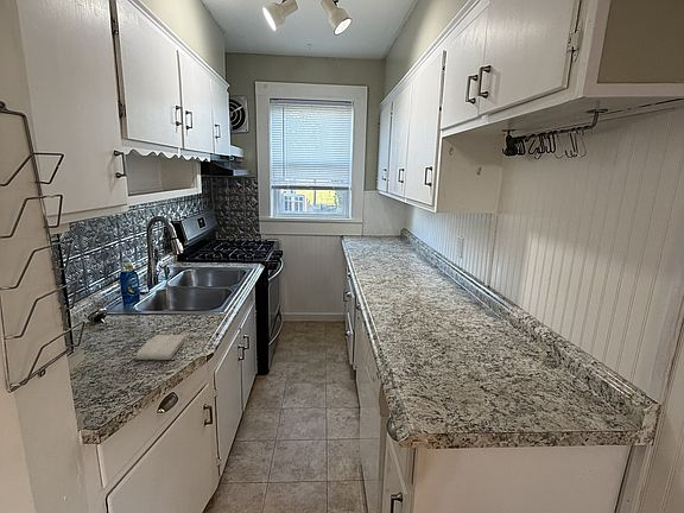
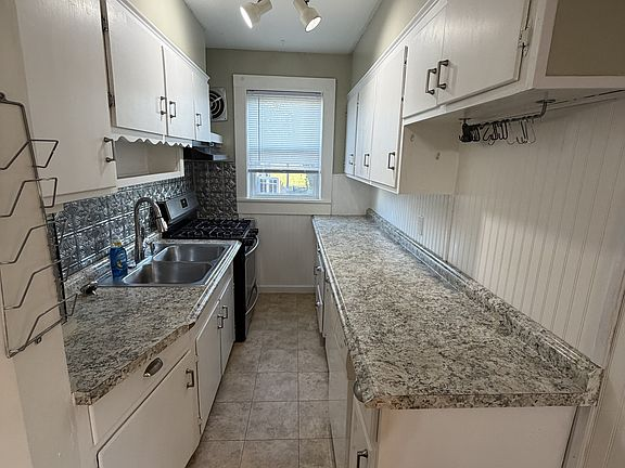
- washcloth (163, 346)
